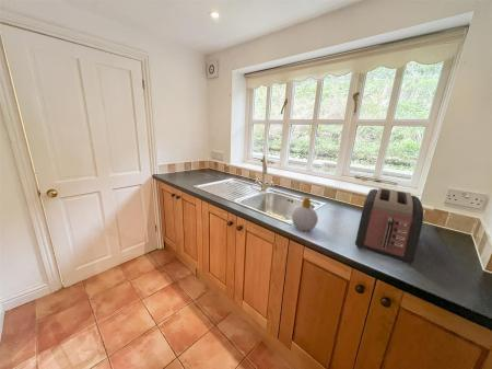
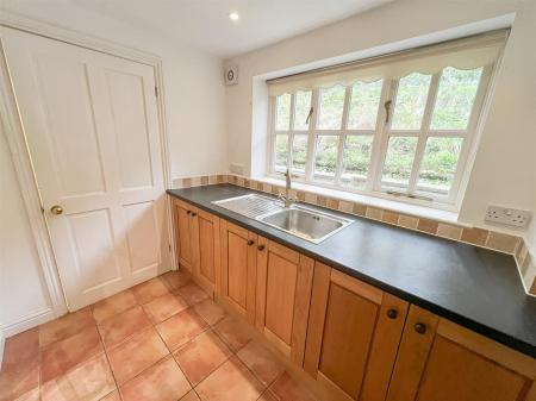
- toaster (388, 217)
- soap bottle (305, 212)
